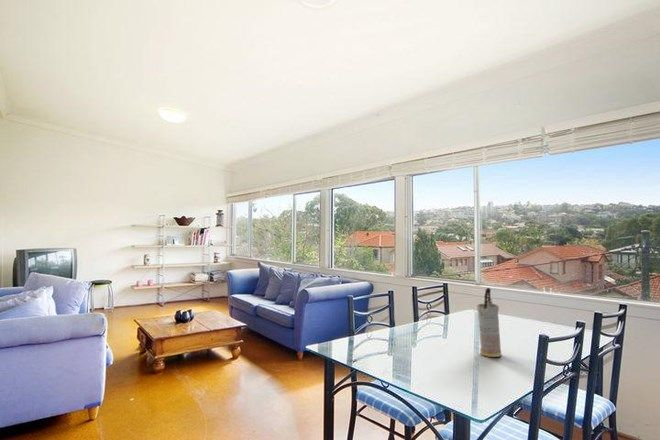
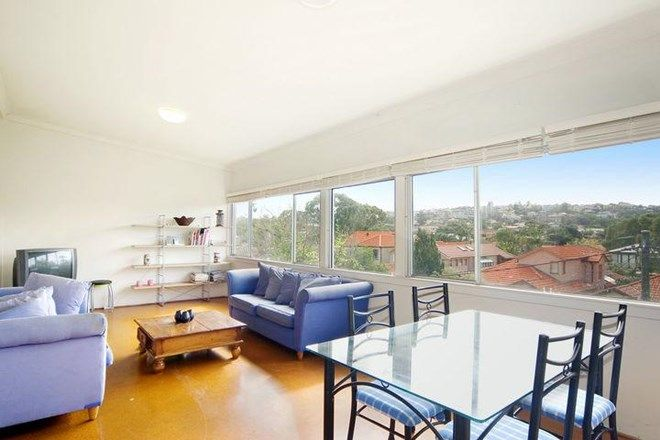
- vase (488, 320)
